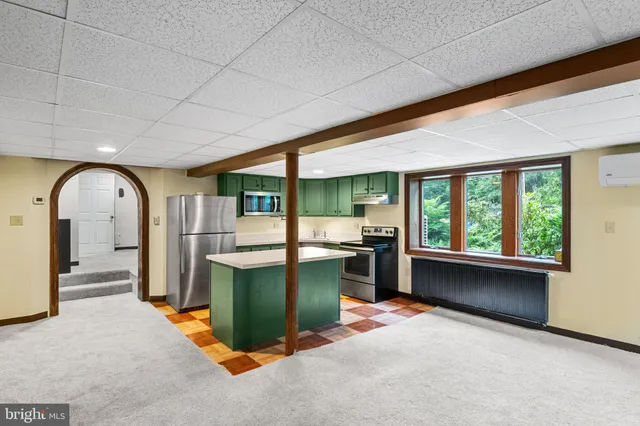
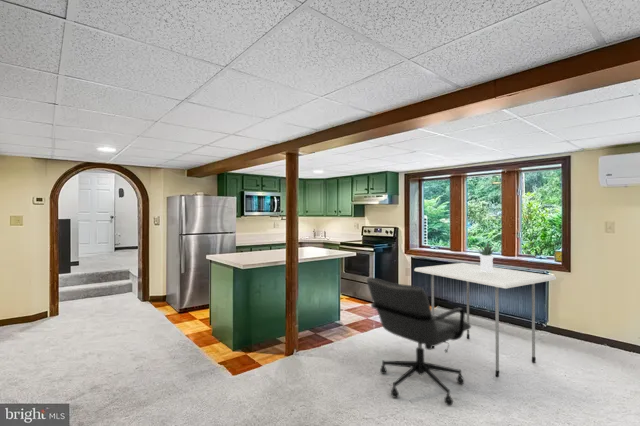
+ chair (420, 330)
+ potted plant (486, 257)
+ dining table (468, 312)
